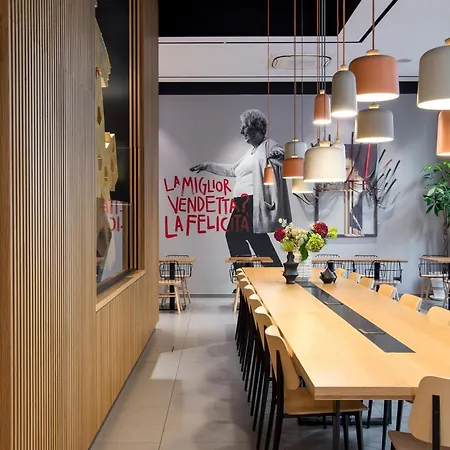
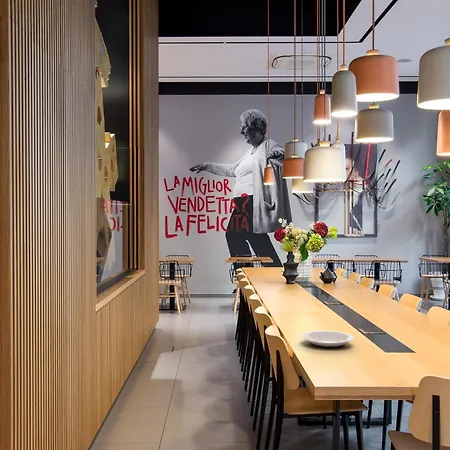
+ plate (327, 340)
